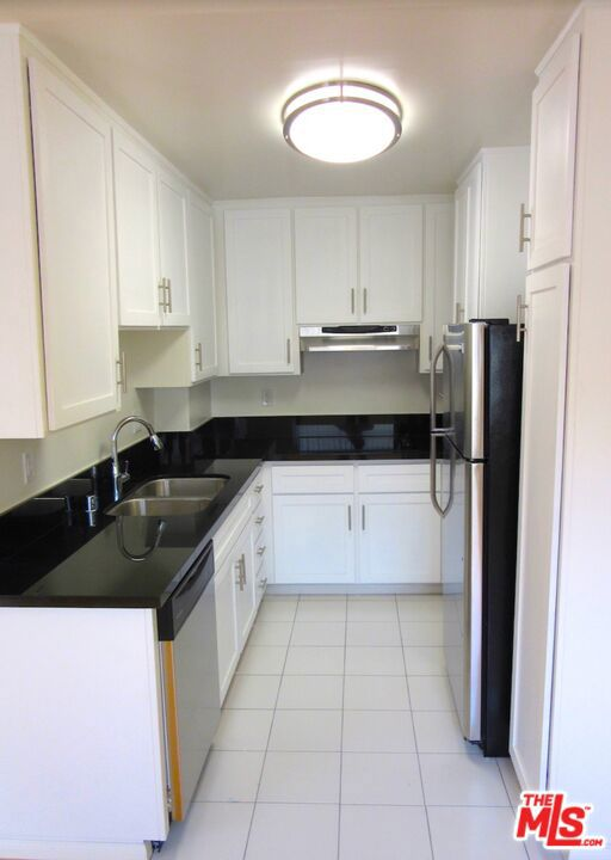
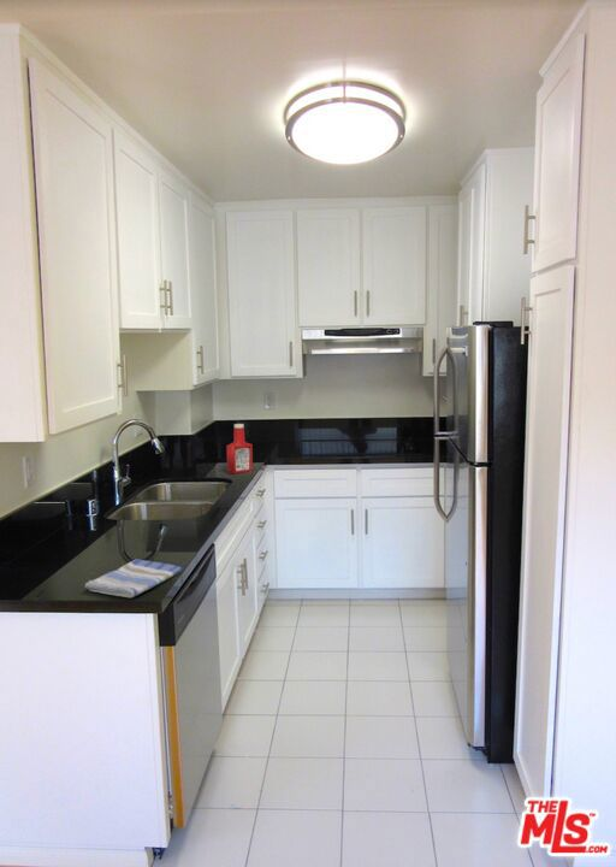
+ soap bottle (239, 447)
+ dish towel (135, 576)
